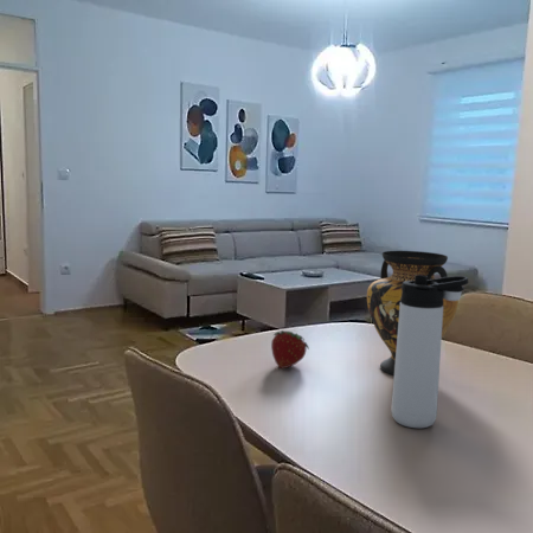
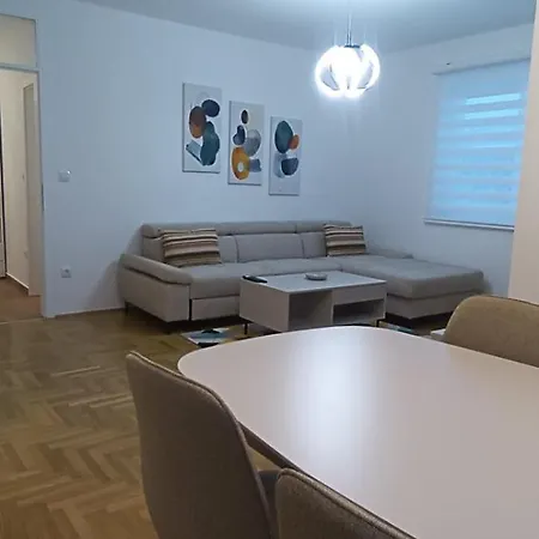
- thermos bottle (429, 349)
- fruit (288, 347)
- vase (399, 308)
